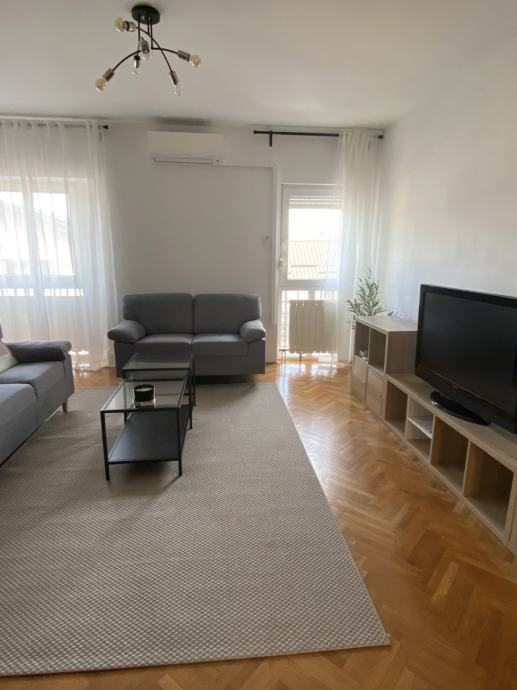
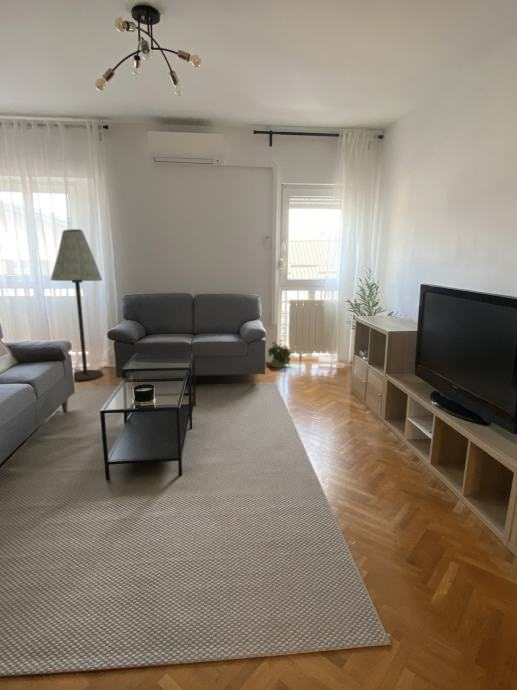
+ floor lamp (79, 305)
+ potted plant (281, 353)
